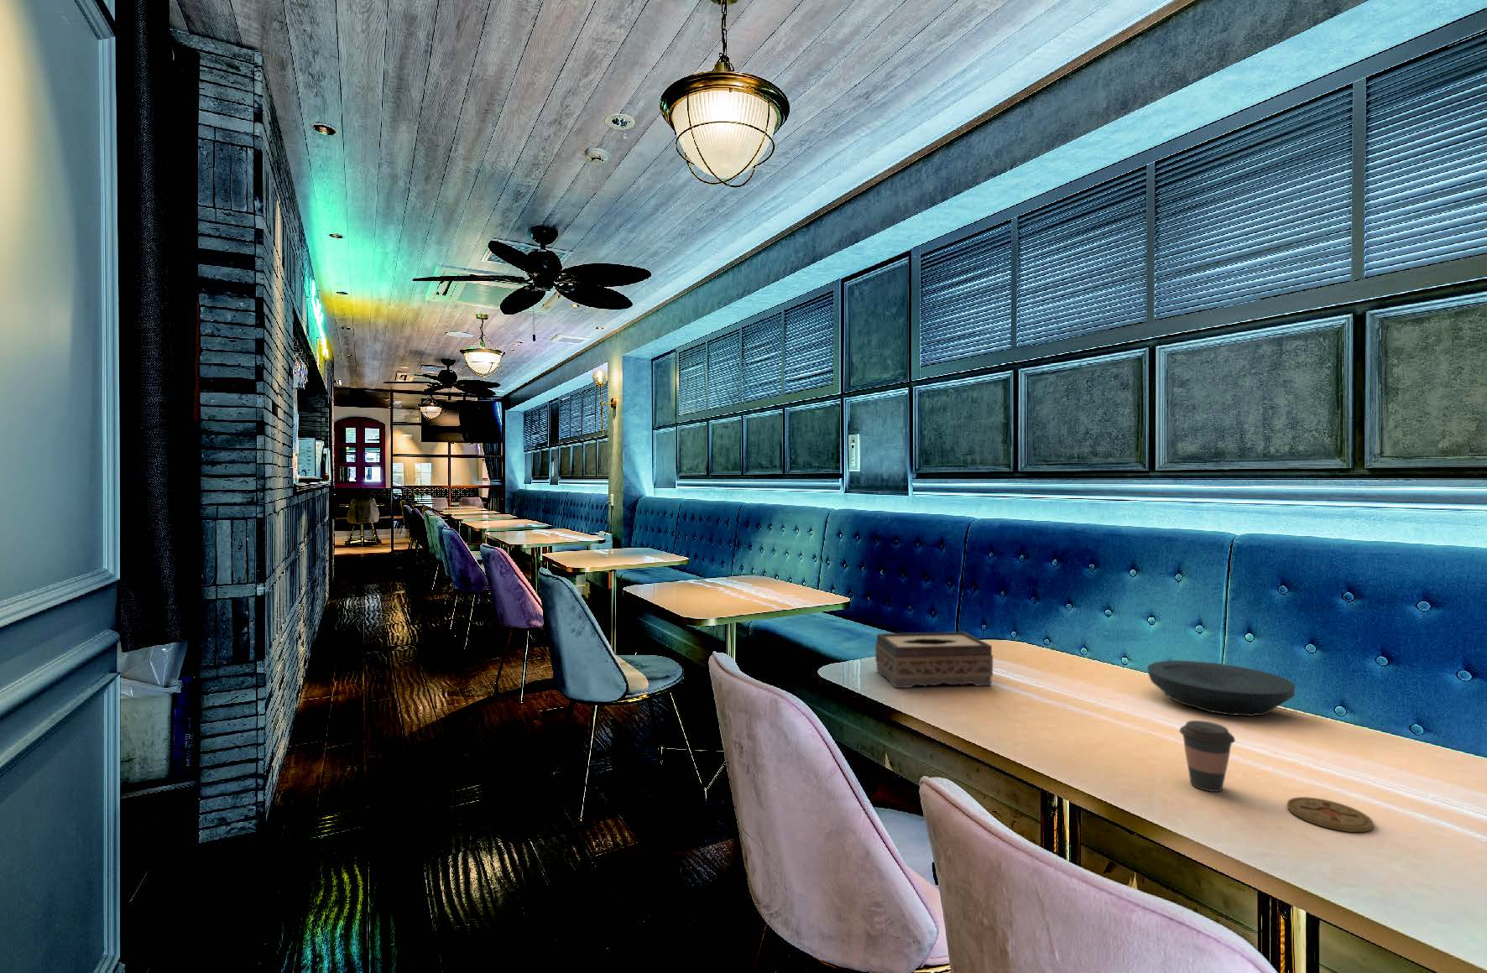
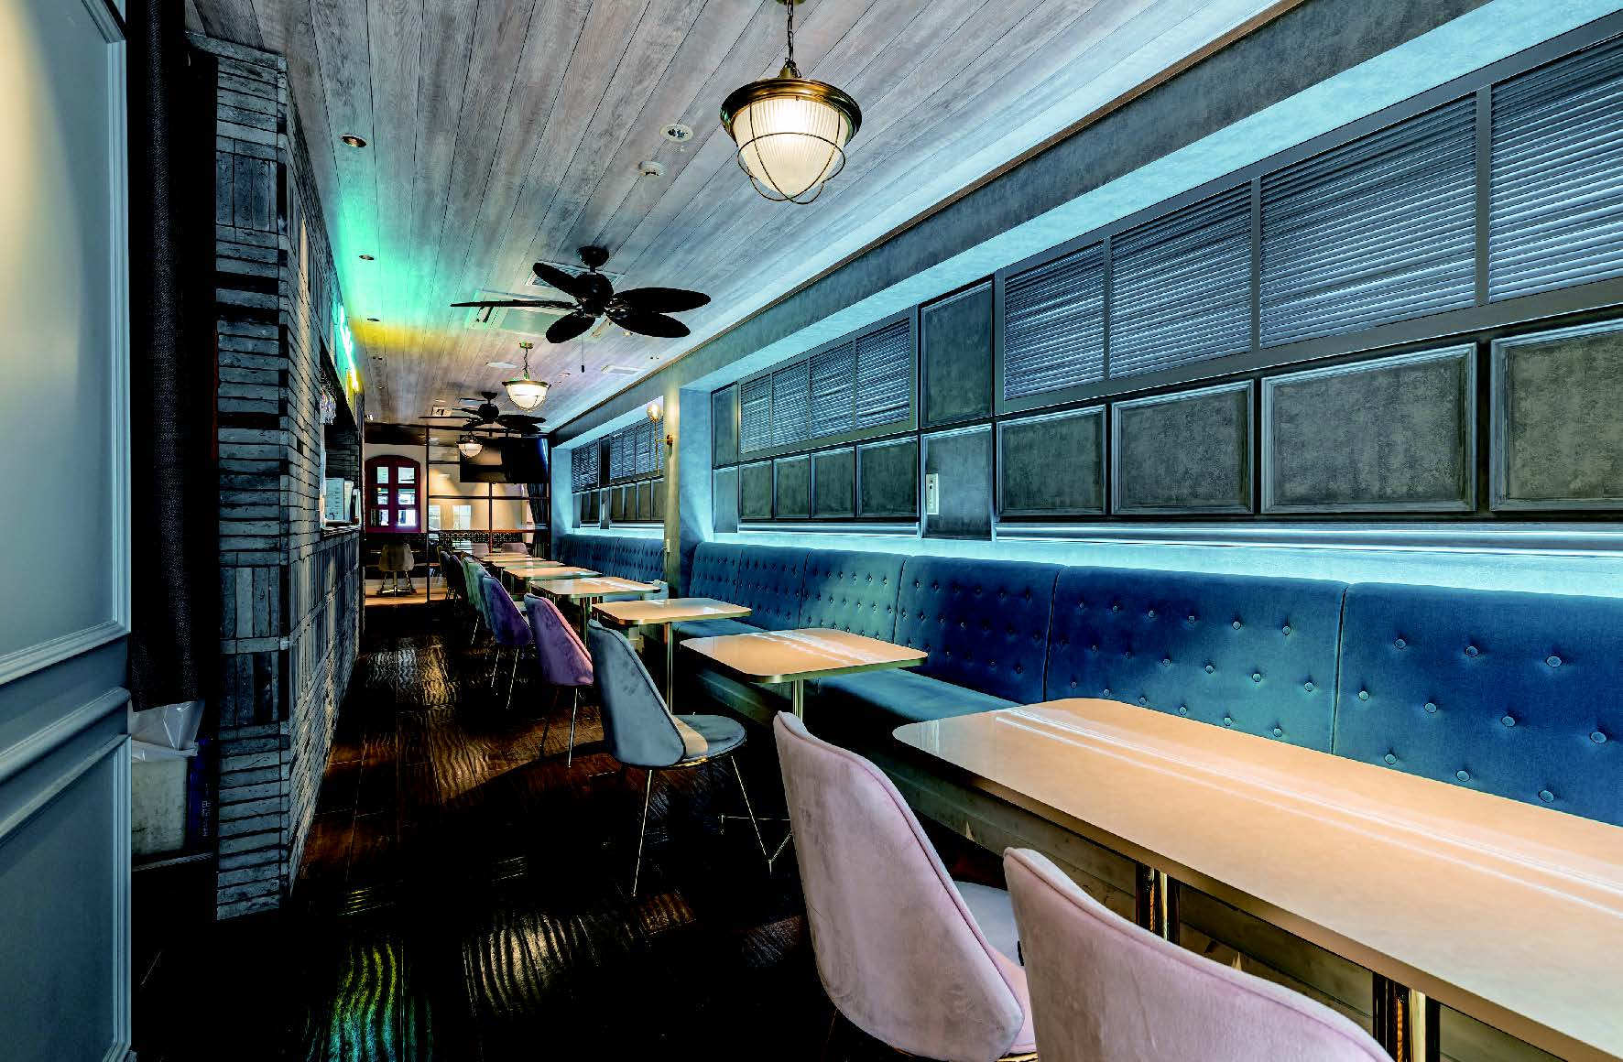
- plate (1217, 688)
- coaster (1328, 813)
- tissue box (932, 658)
- coffee cup (1206, 756)
